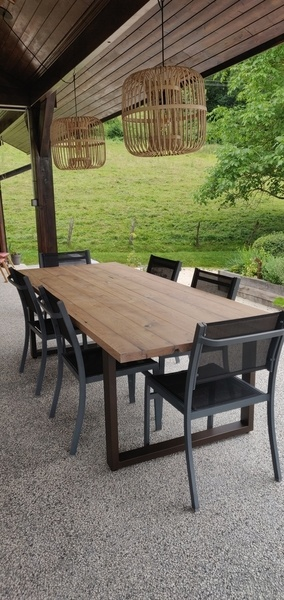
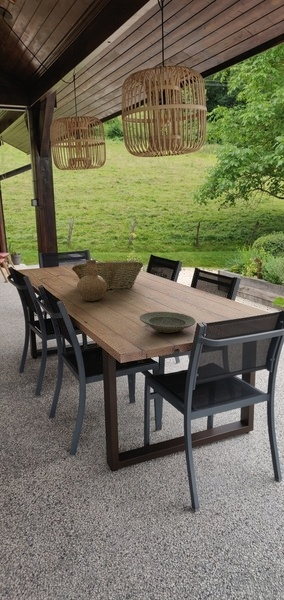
+ fruit basket (107, 272)
+ vase (91, 280)
+ plate (167, 323)
